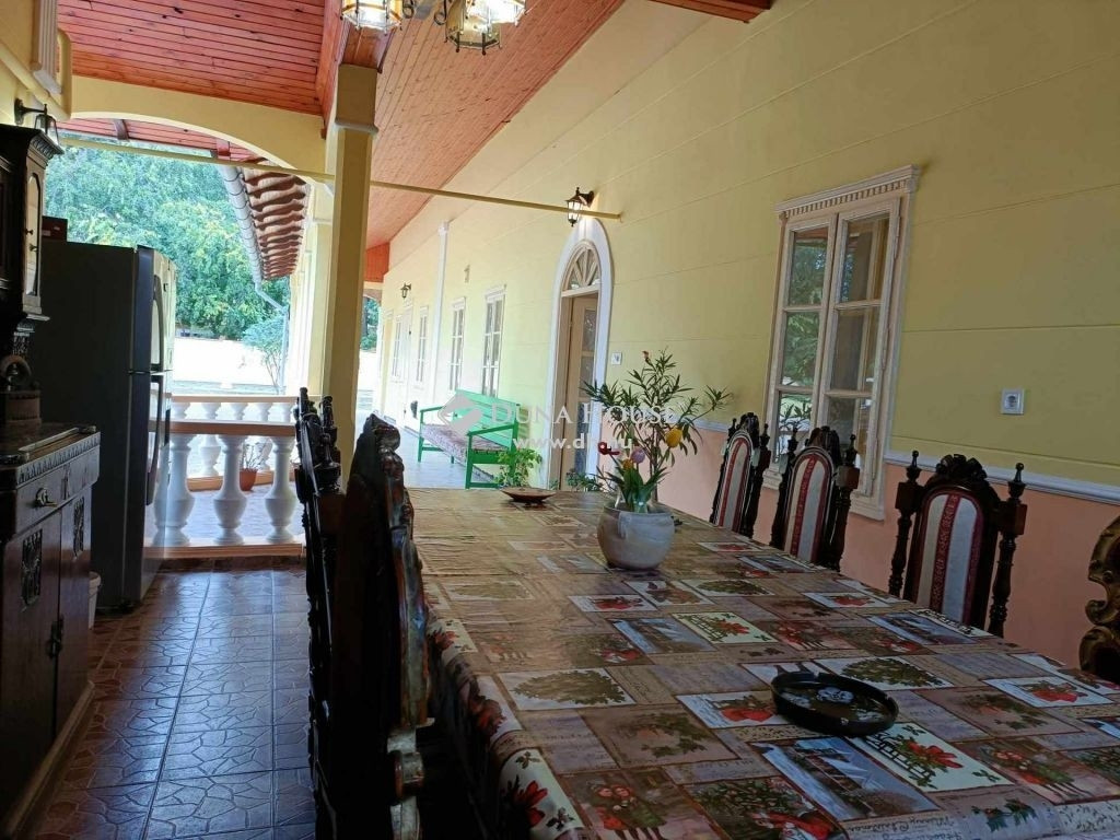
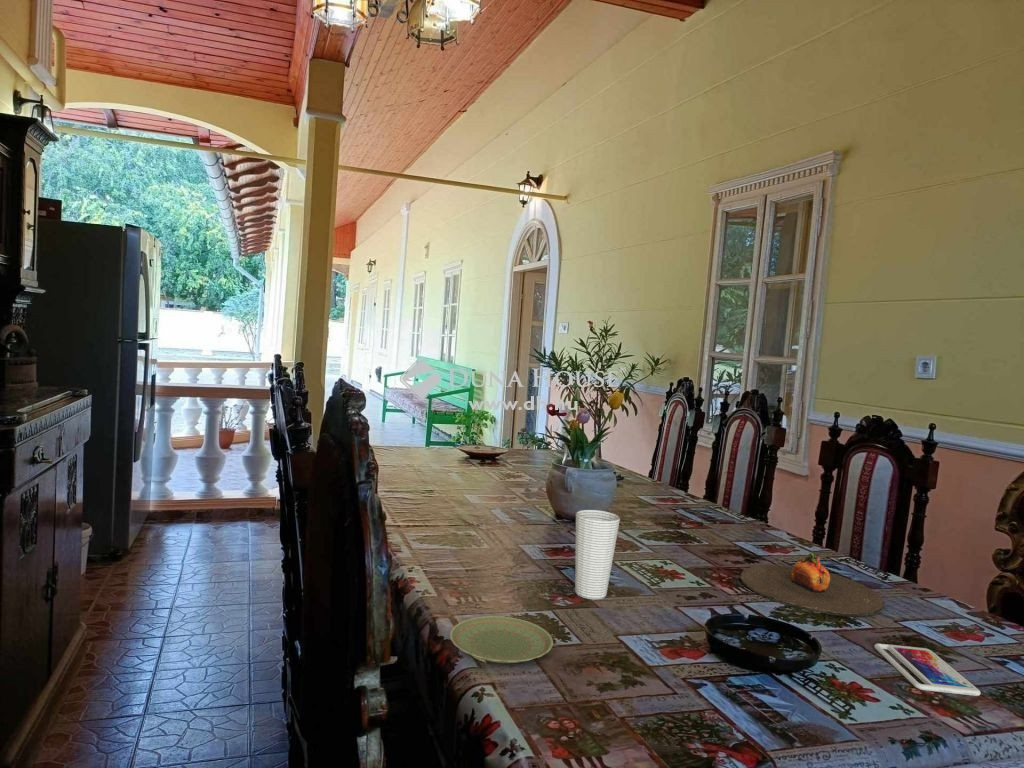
+ cup (594, 554)
+ plate (811, 572)
+ plate (501, 643)
+ smartphone (923, 667)
